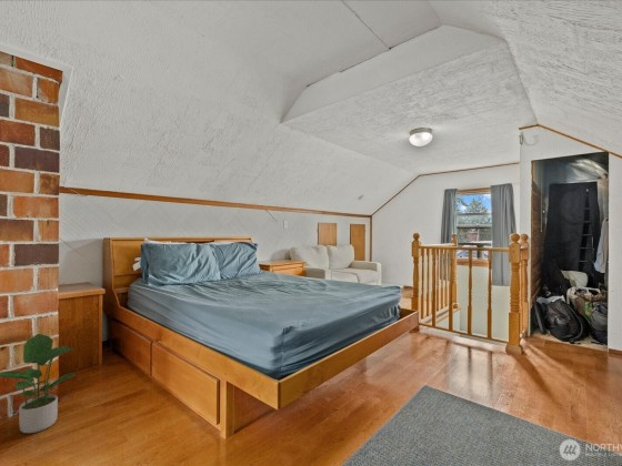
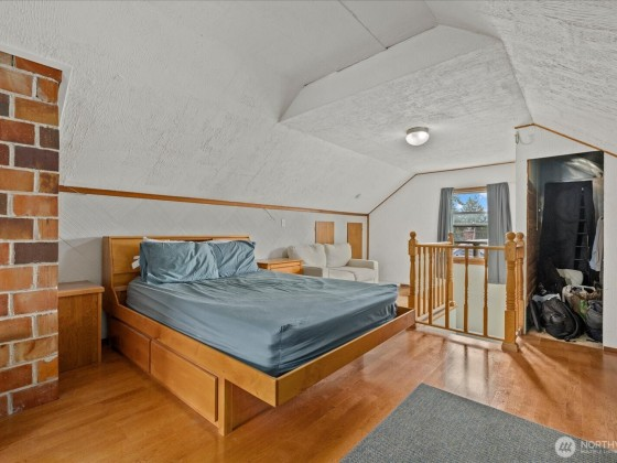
- potted plant (34, 385)
